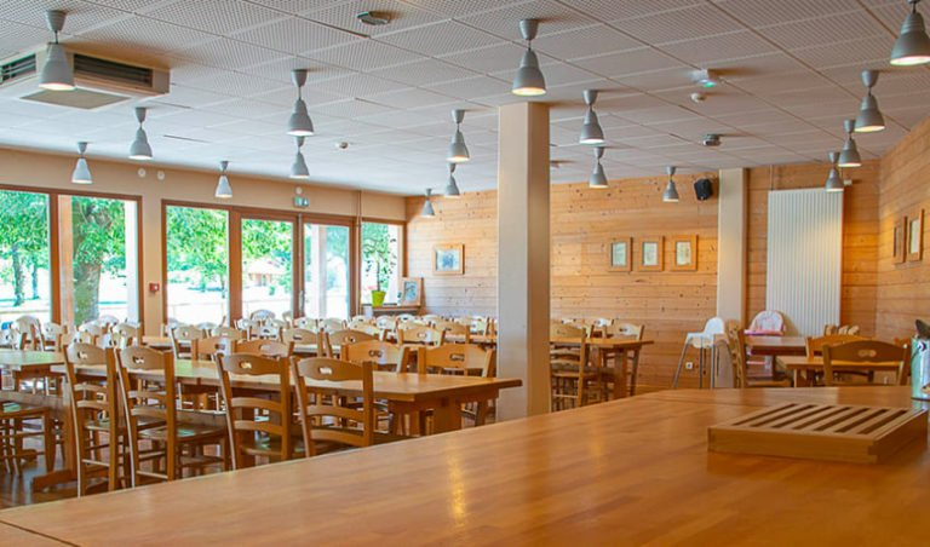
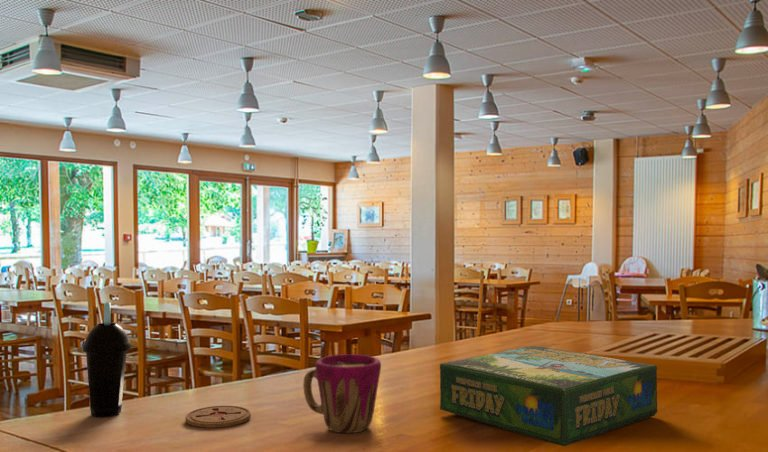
+ coaster (218, 416)
+ board game (546, 388)
+ cup (340, 392)
+ cup (107, 357)
